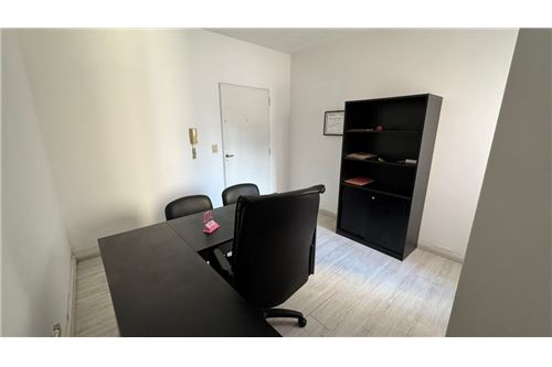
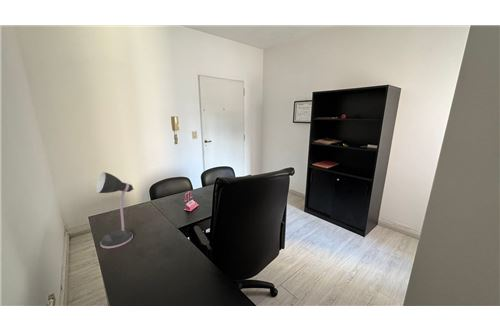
+ desk lamp (120, 206)
